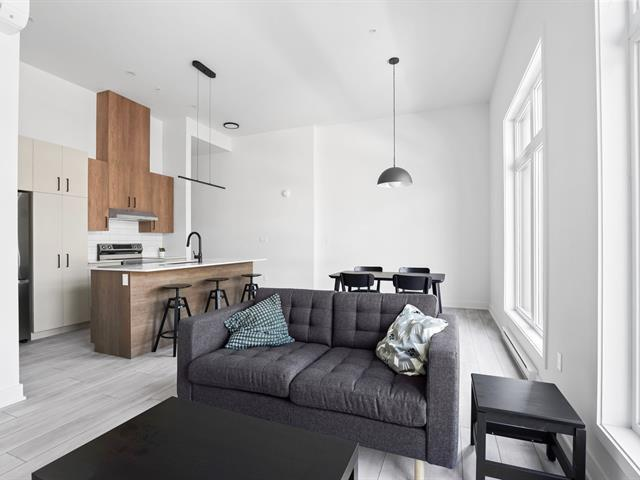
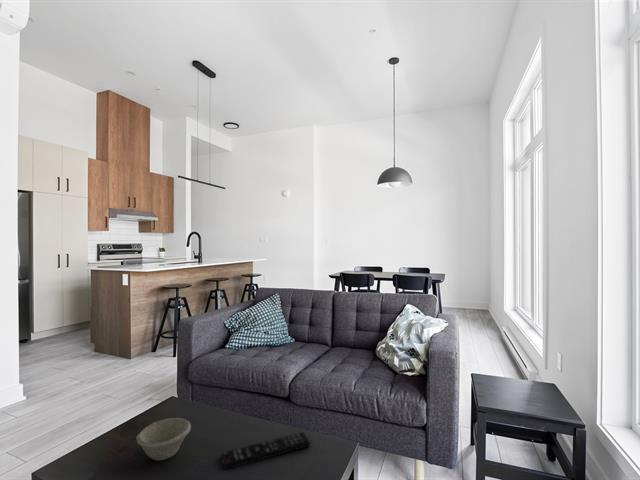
+ bowl (164, 440)
+ remote control (266, 448)
